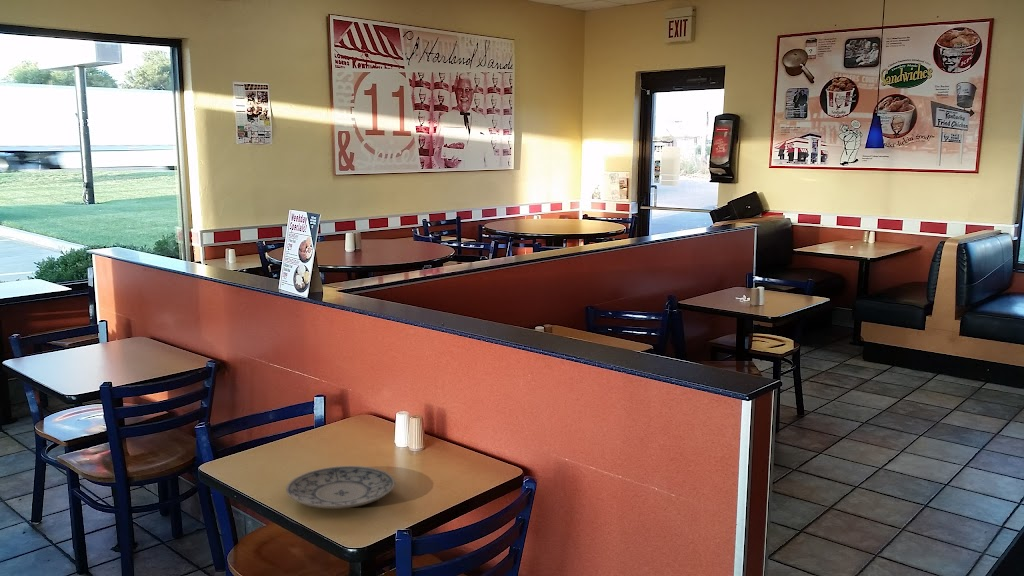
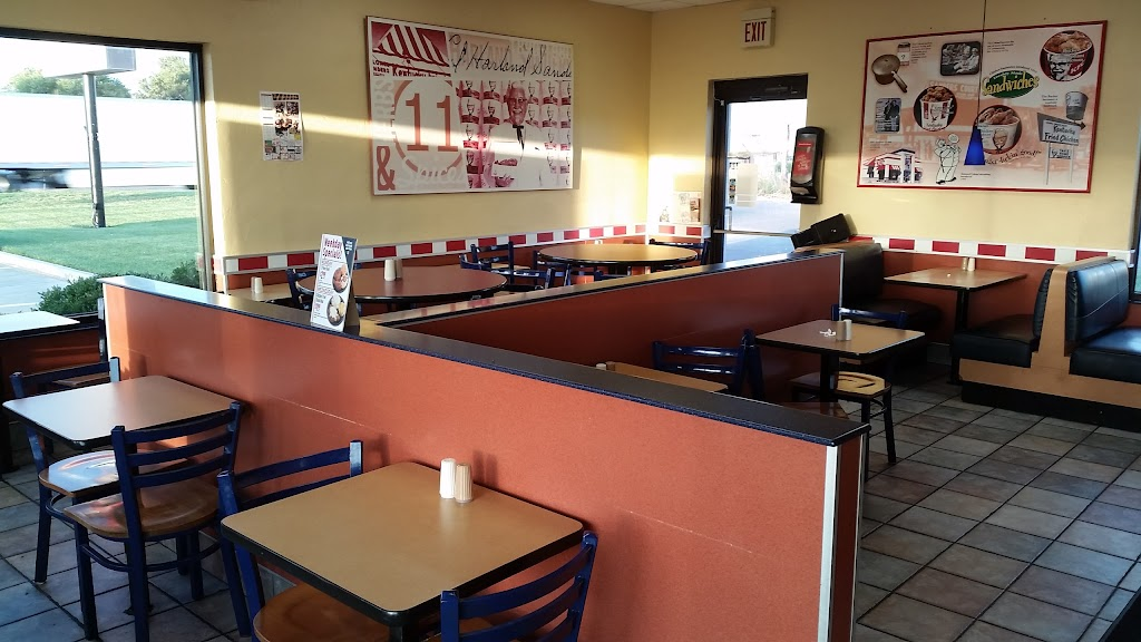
- plate (341, 490)
